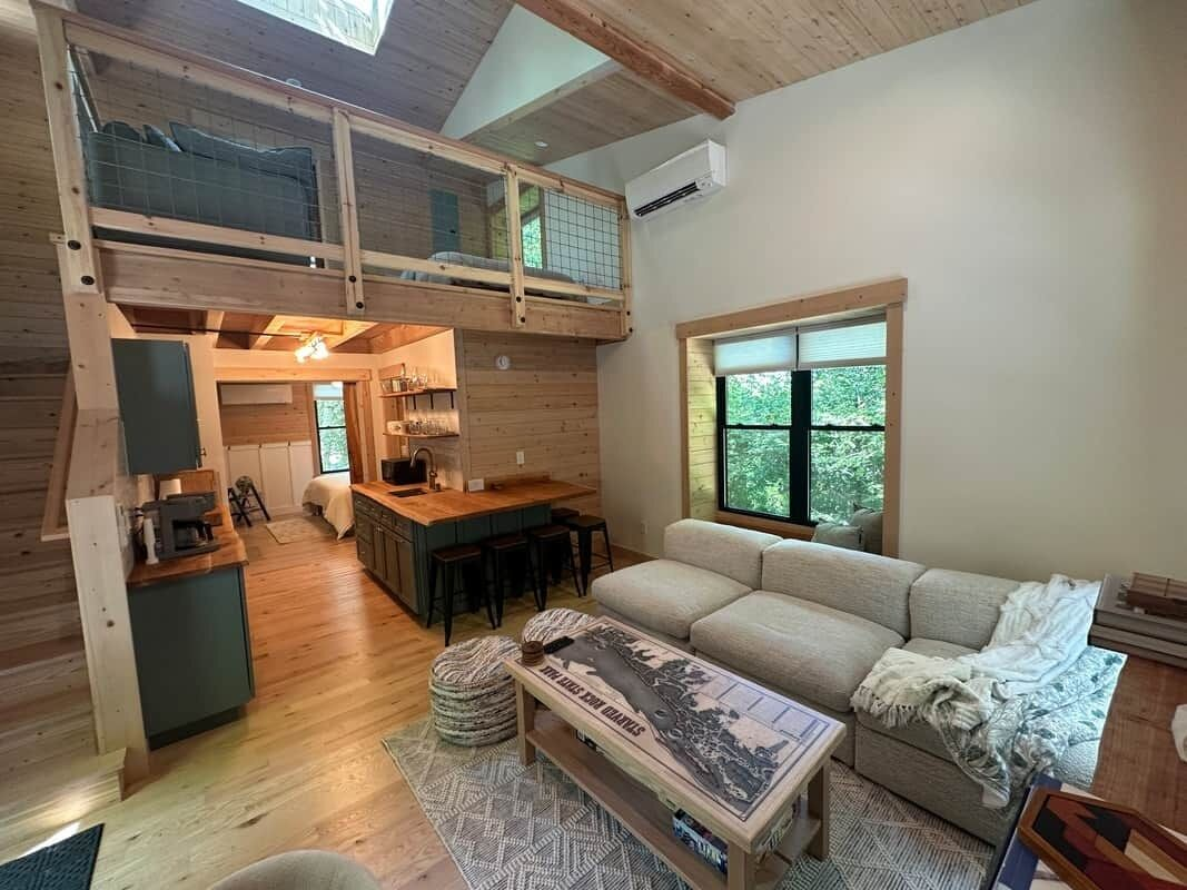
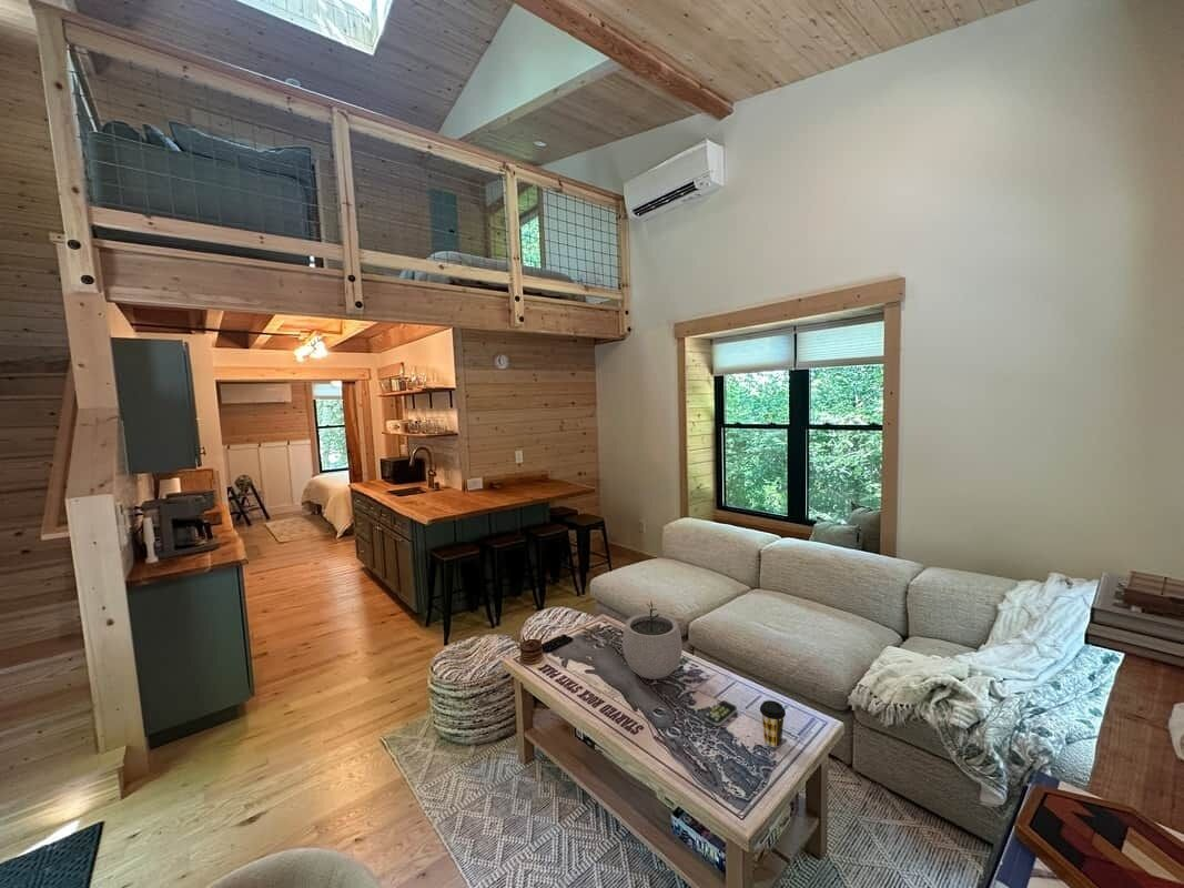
+ coffee cup (772, 724)
+ remote control (720, 712)
+ plant pot (651, 637)
